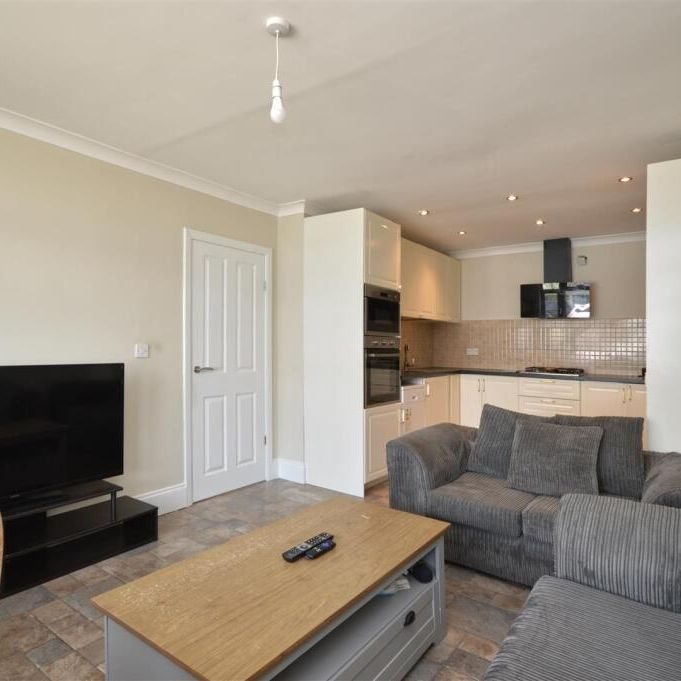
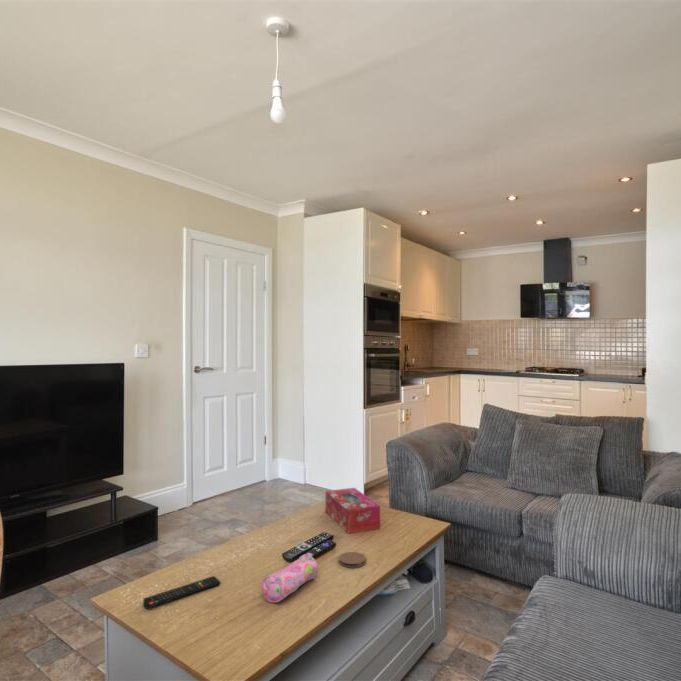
+ remote control (182, 592)
+ coaster (352, 559)
+ pencil case (291, 576)
+ tissue box (351, 508)
